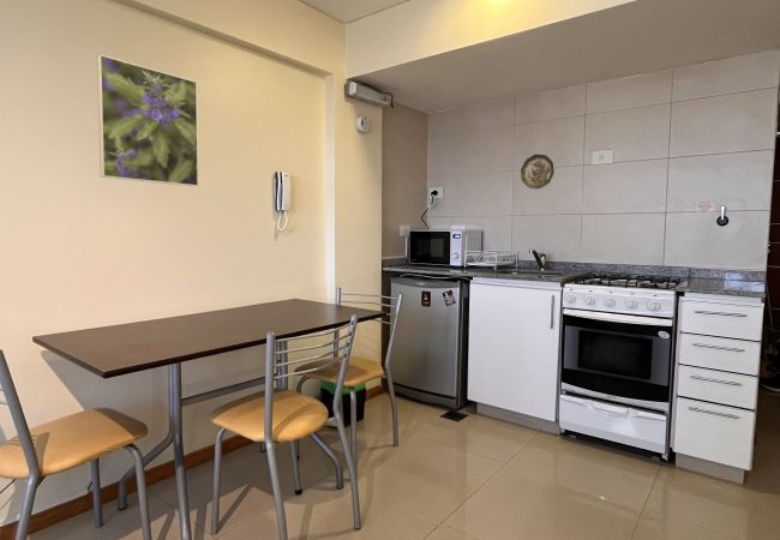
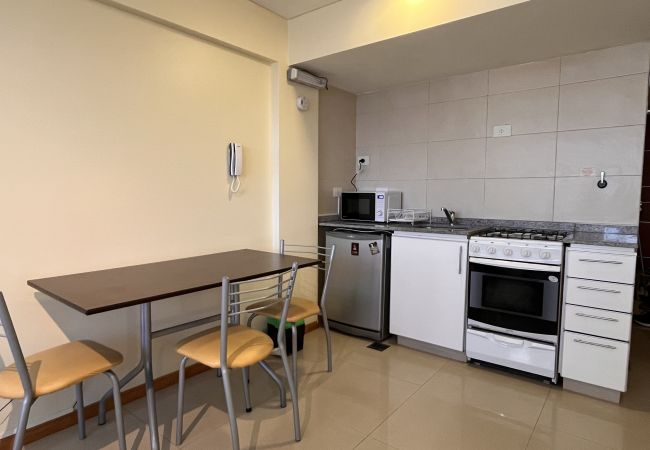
- decorative plate (536, 172)
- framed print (151, 126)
